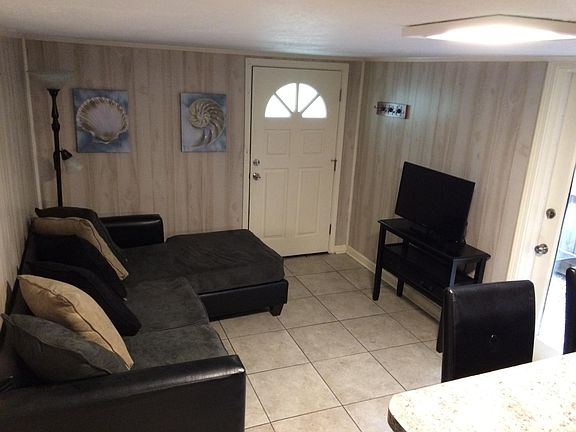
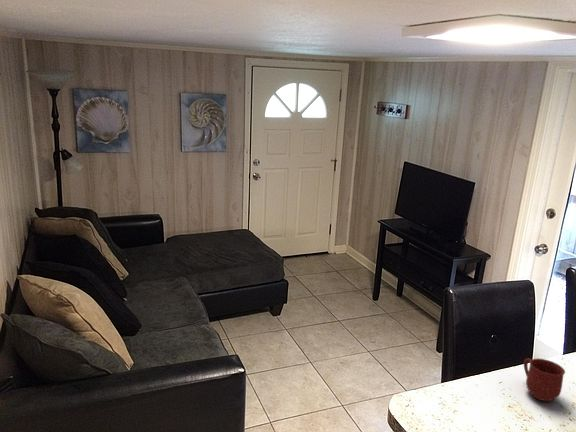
+ mug (539, 377)
